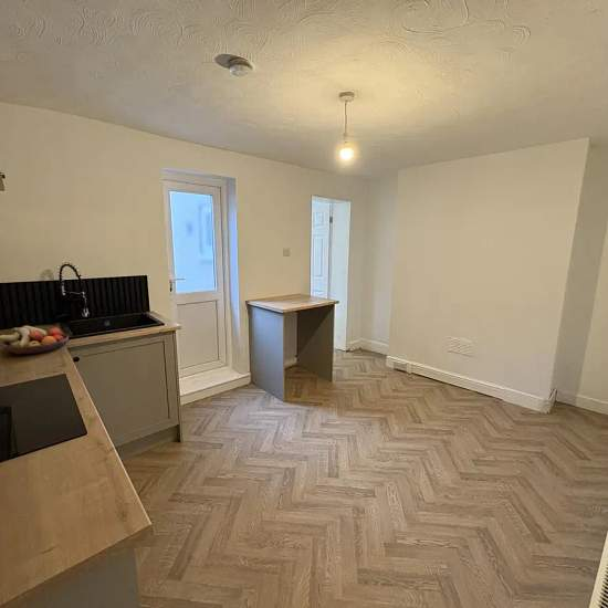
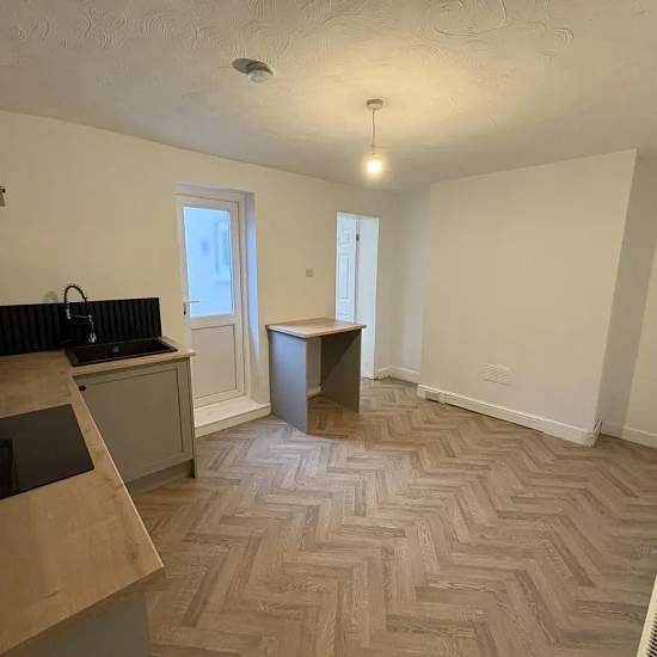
- fruit bowl (35, 337)
